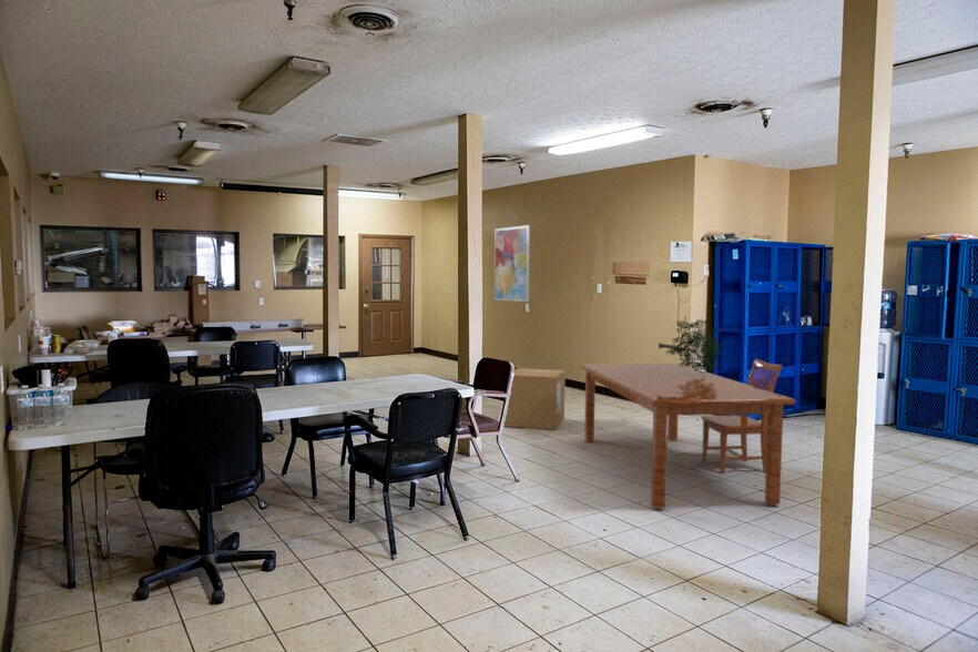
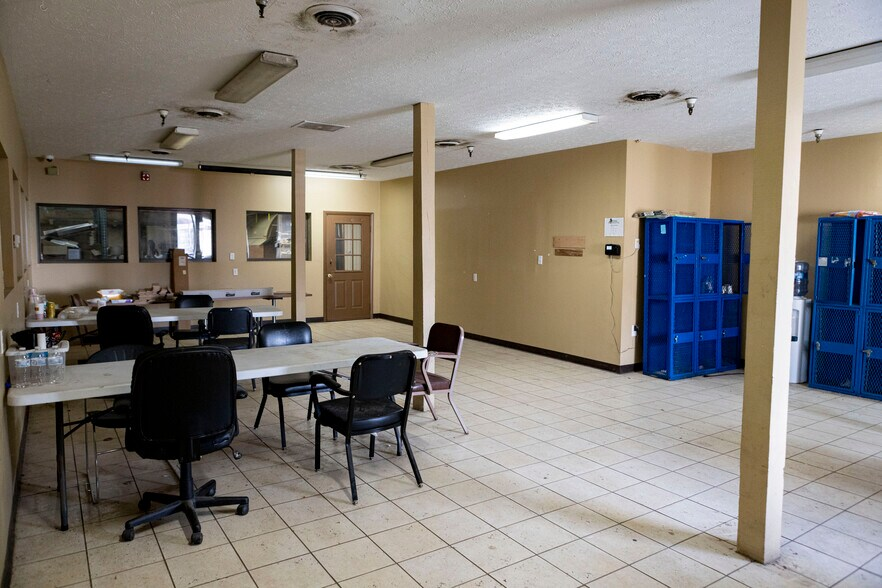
- dining table (689, 414)
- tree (689, 345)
- cardboard box (534, 397)
- wall art (511, 264)
